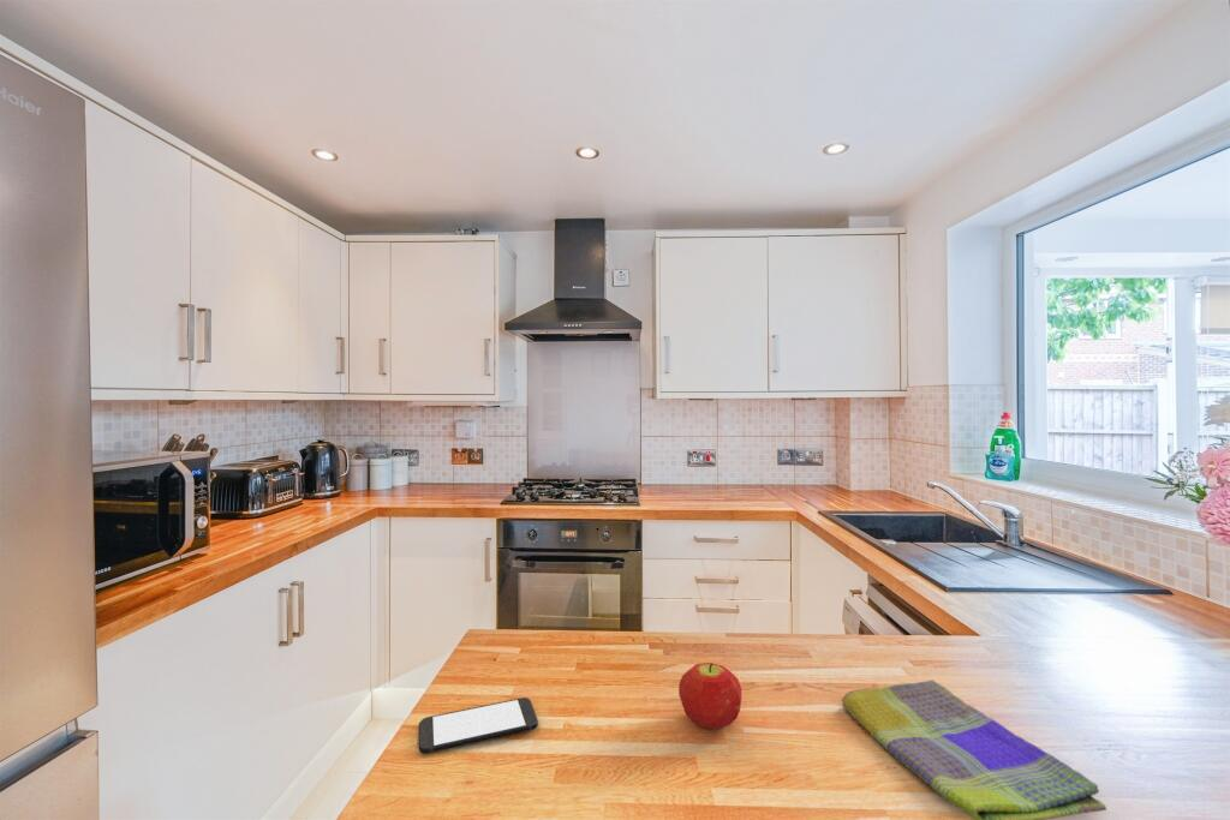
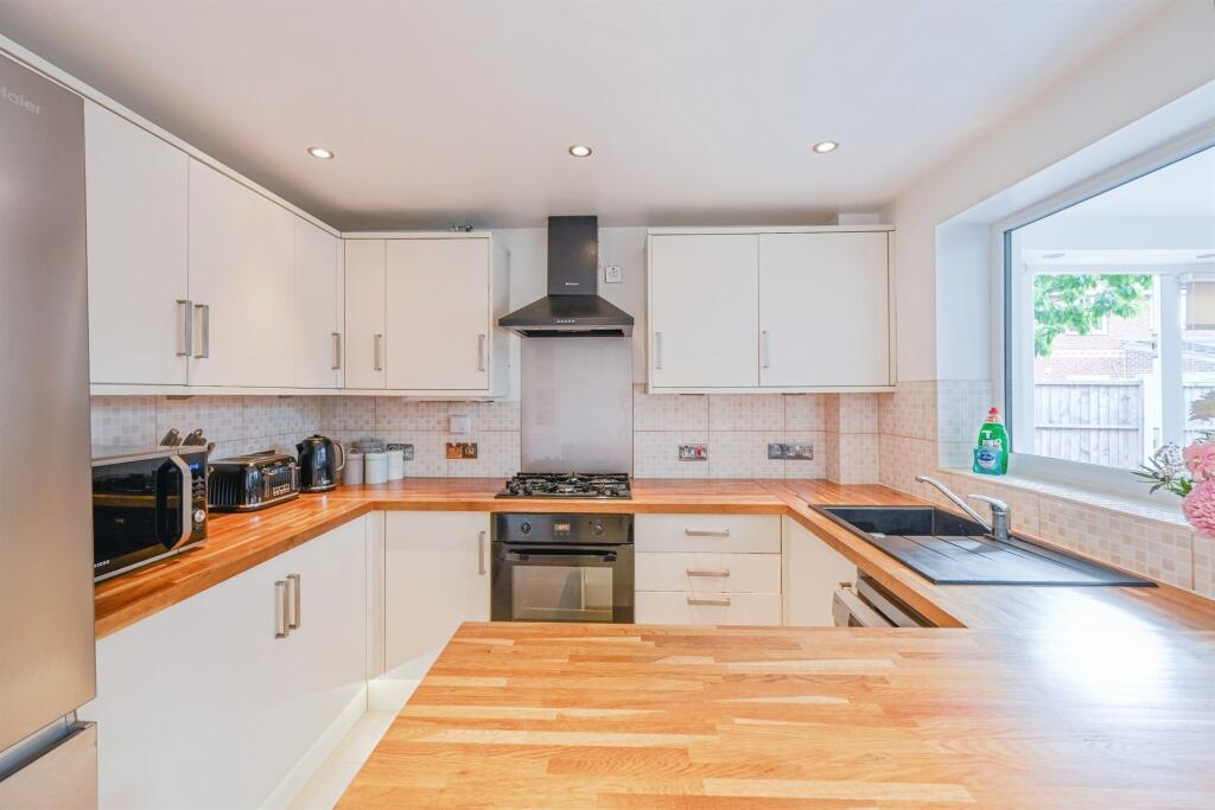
- fruit (710, 690)
- dish towel (951, 738)
- smartphone (478, 723)
